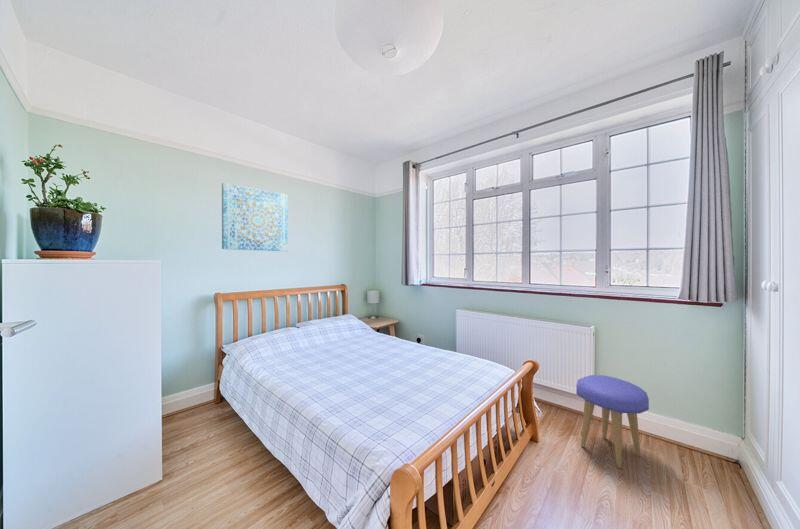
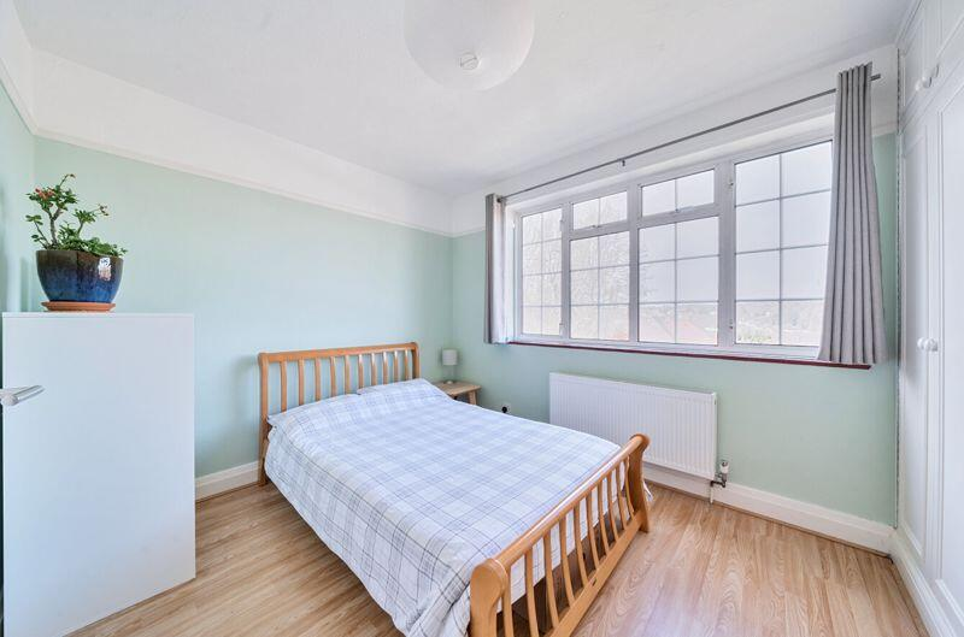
- wall art (257, 219)
- stool (611, 417)
